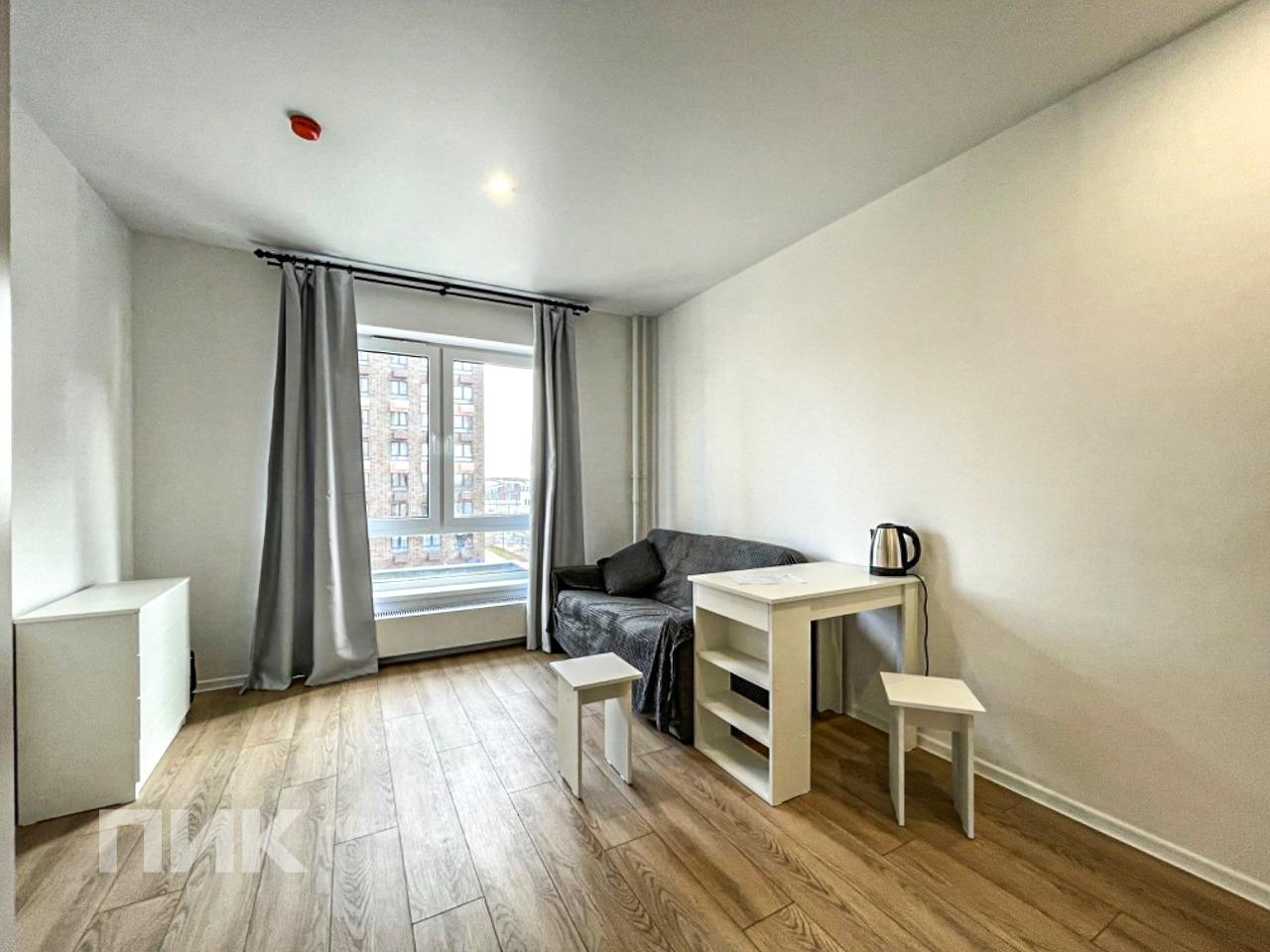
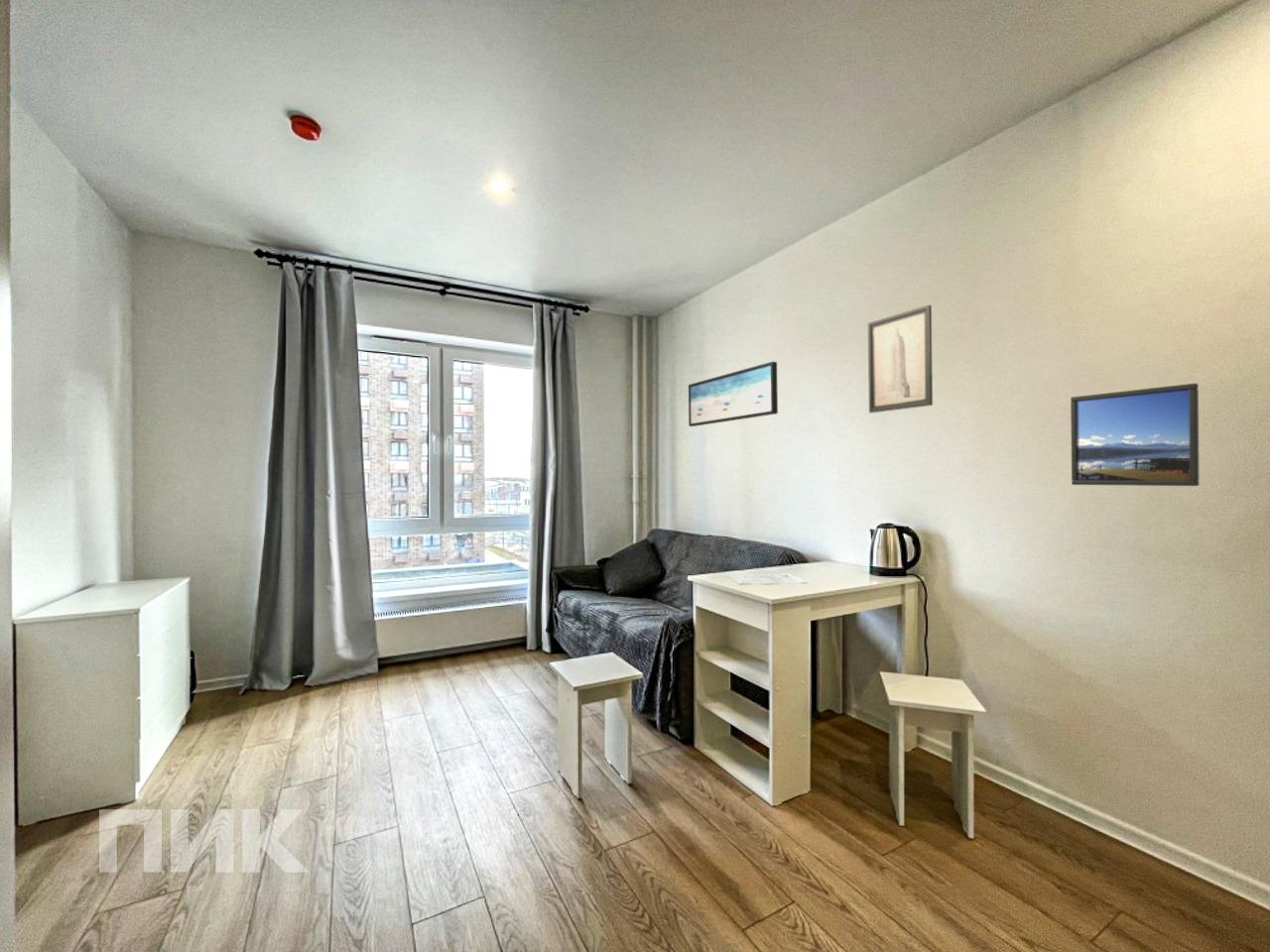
+ wall art (727, 398)
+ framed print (1129, 437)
+ wall art (898, 362)
